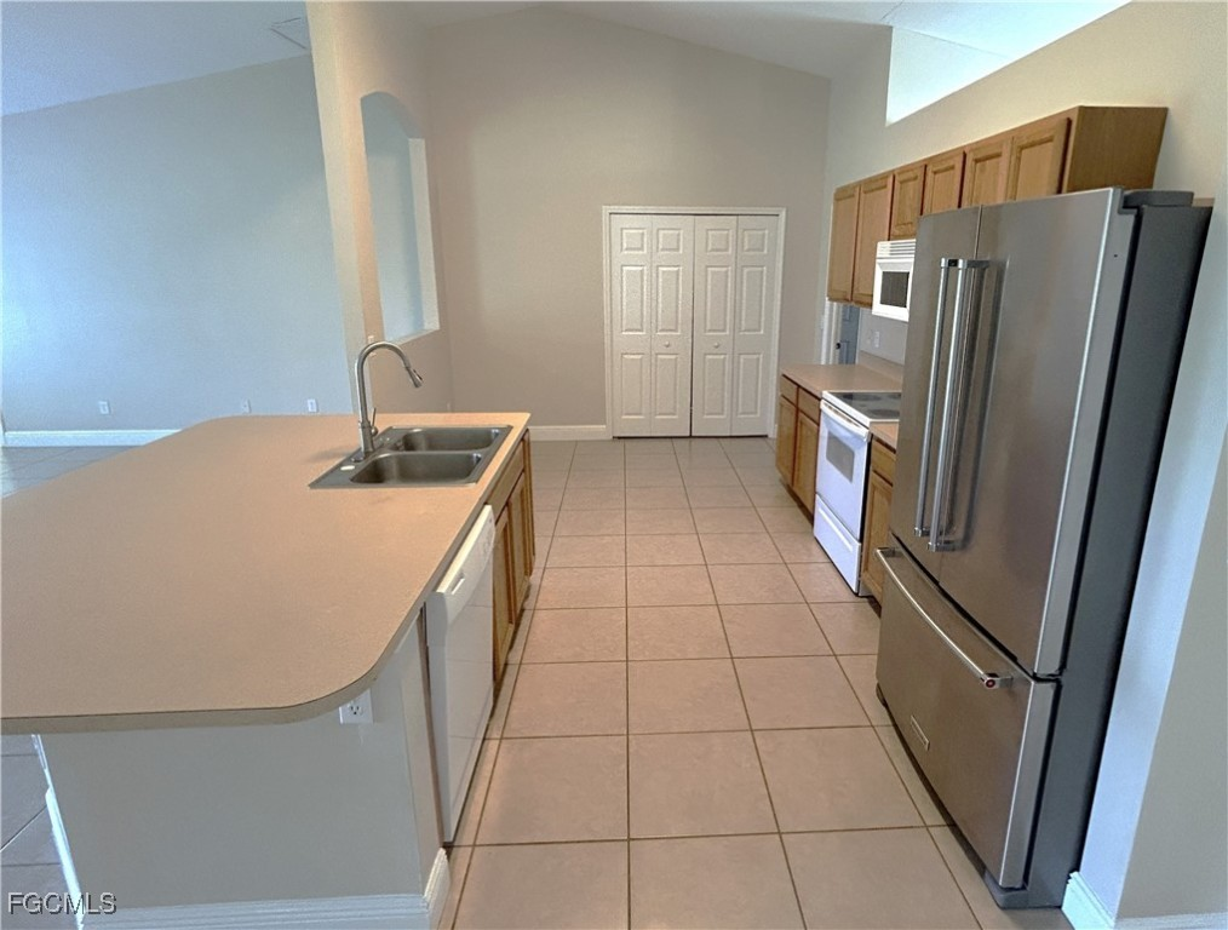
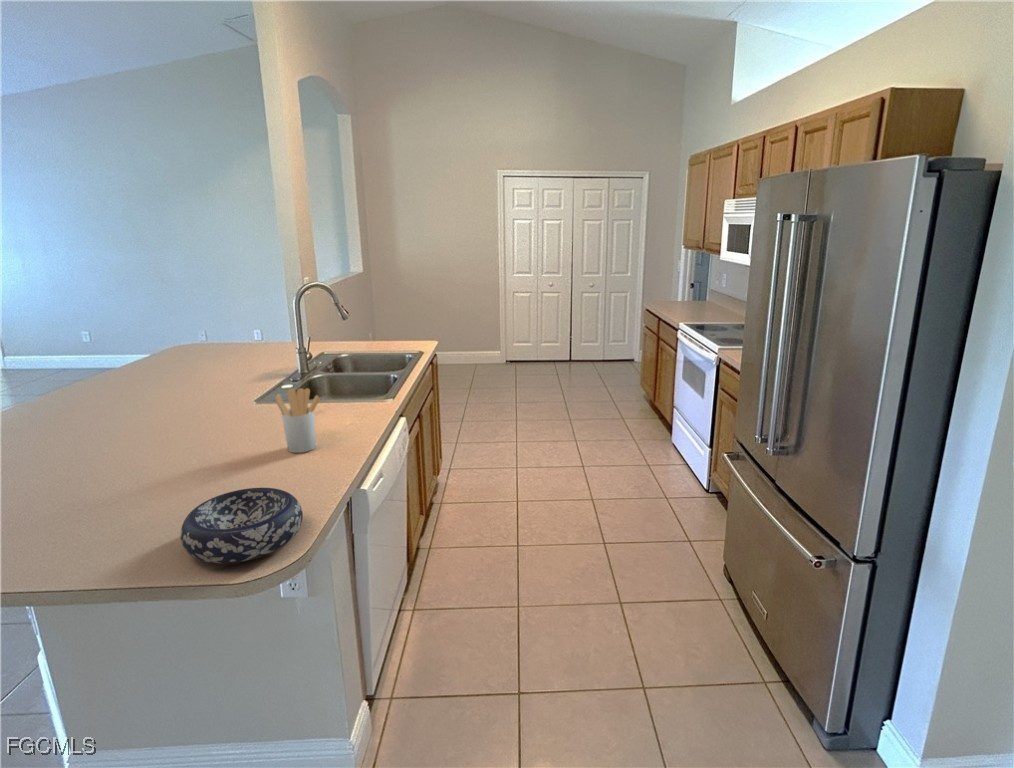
+ utensil holder (299, 418)
+ decorative bowl (244, 523)
